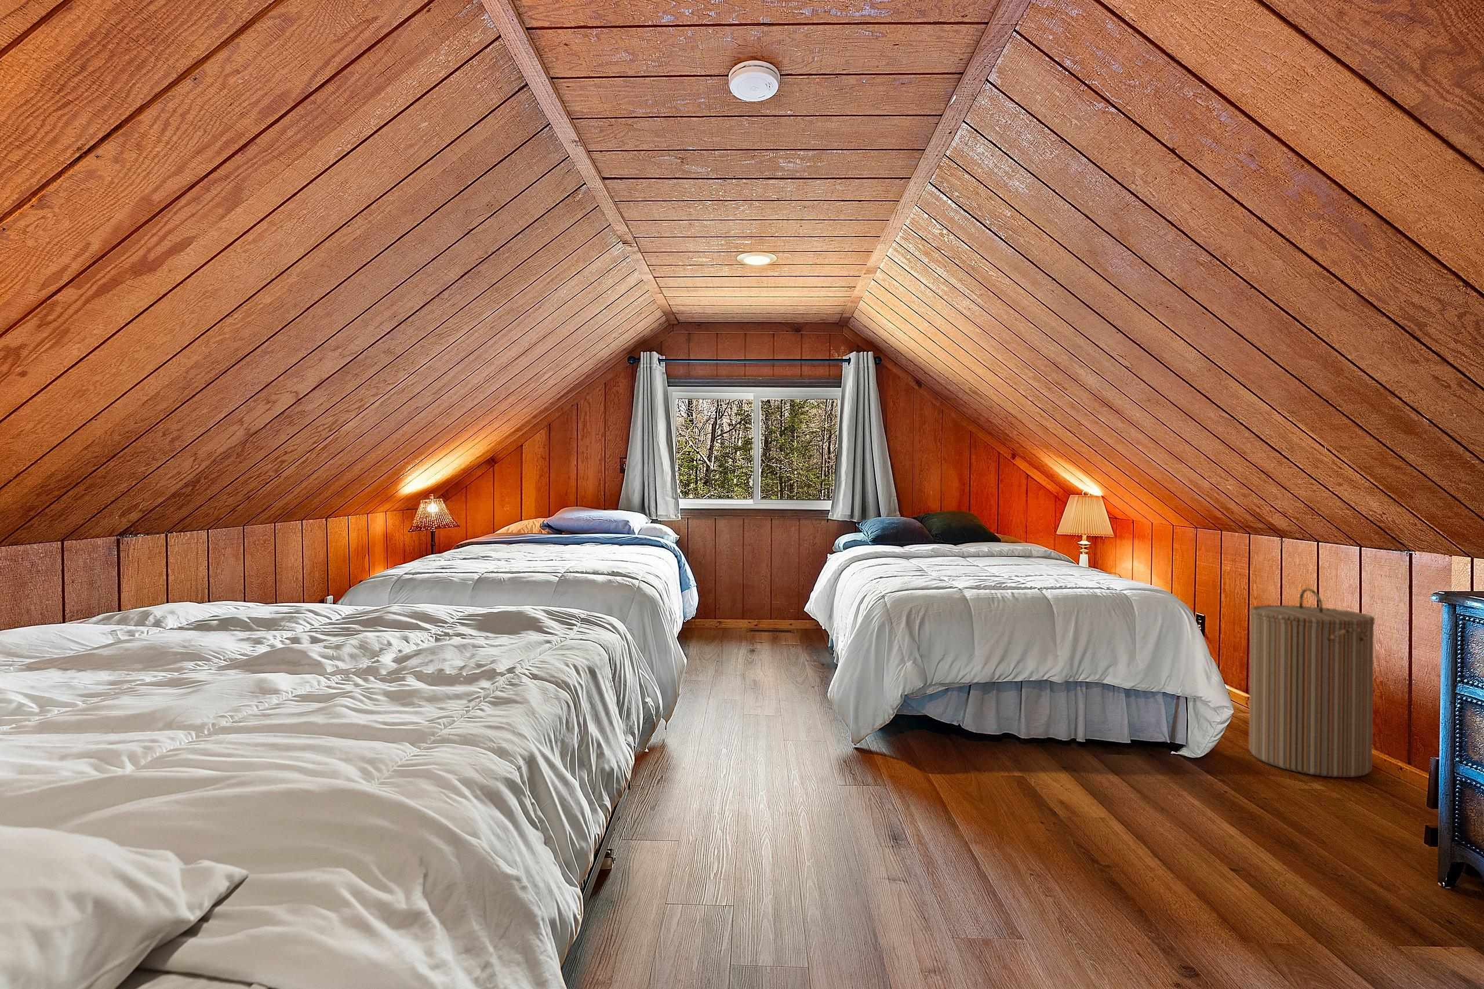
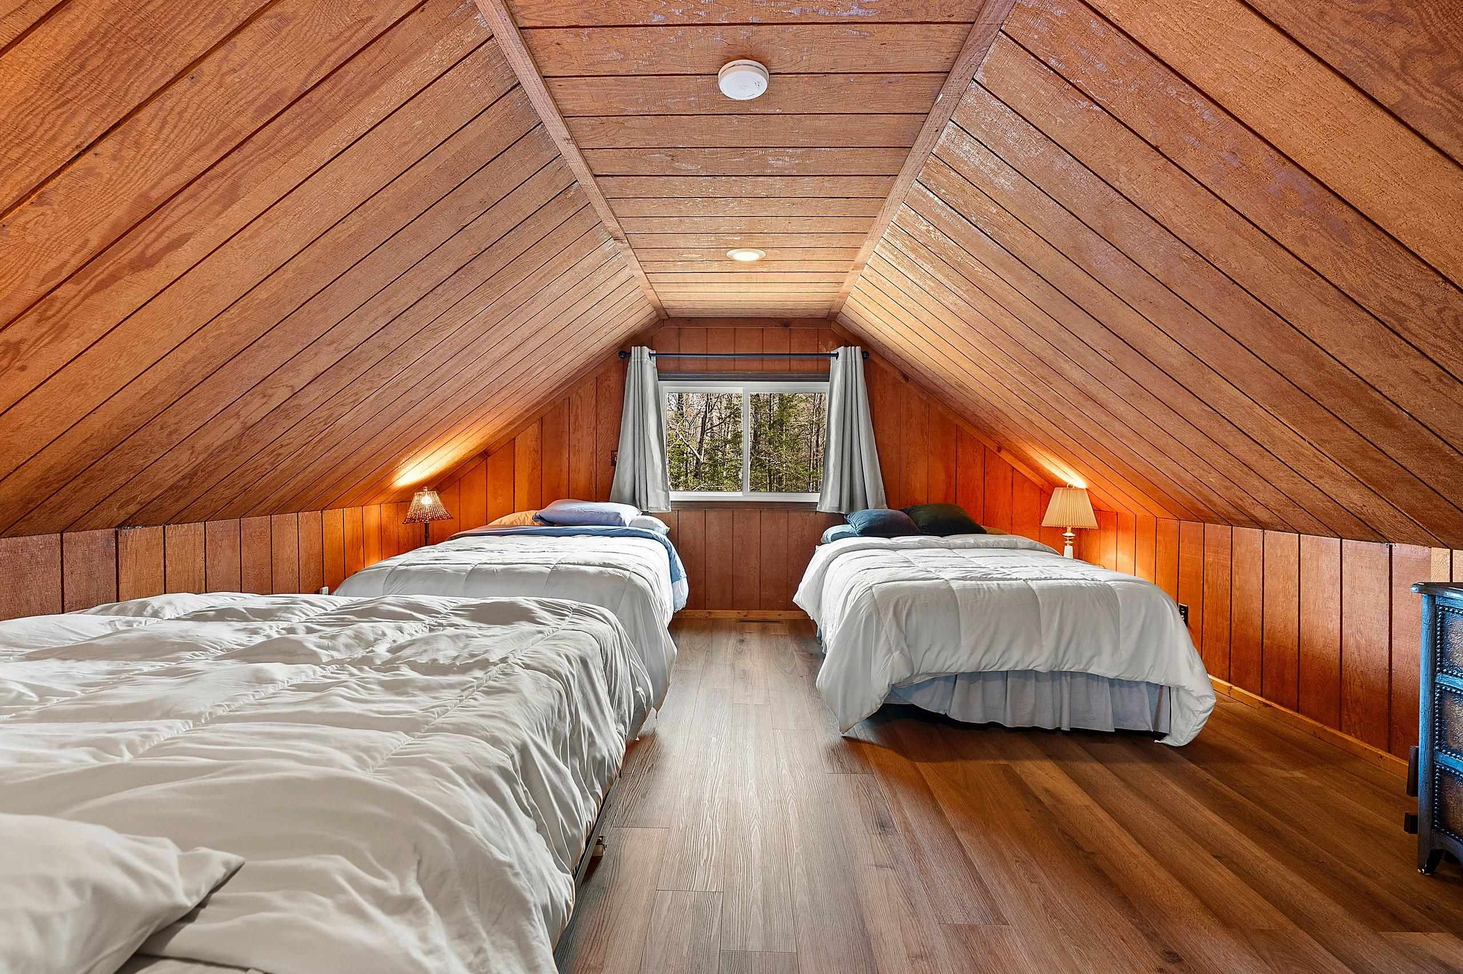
- laundry hamper (1310, 674)
